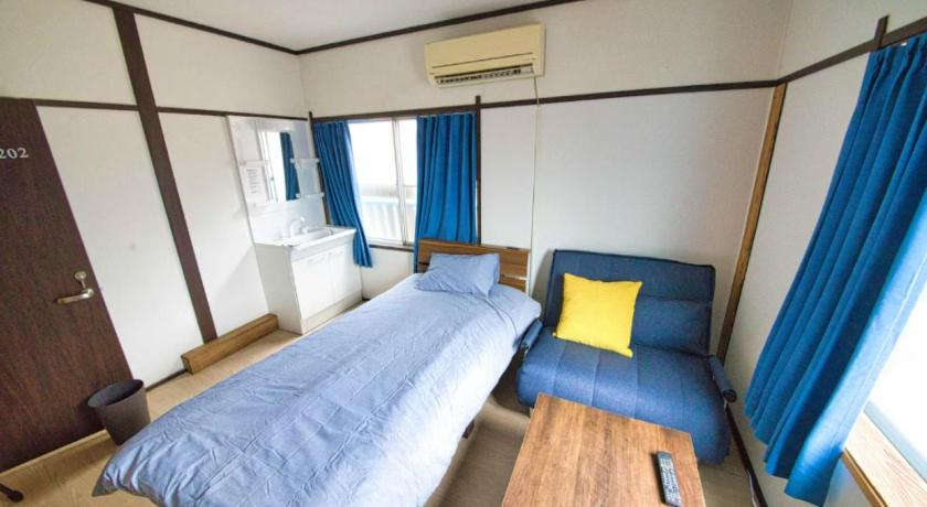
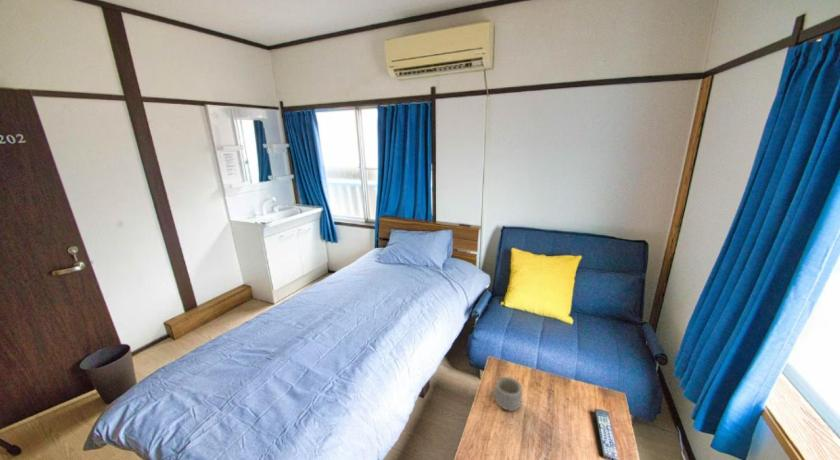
+ mug (505, 394)
